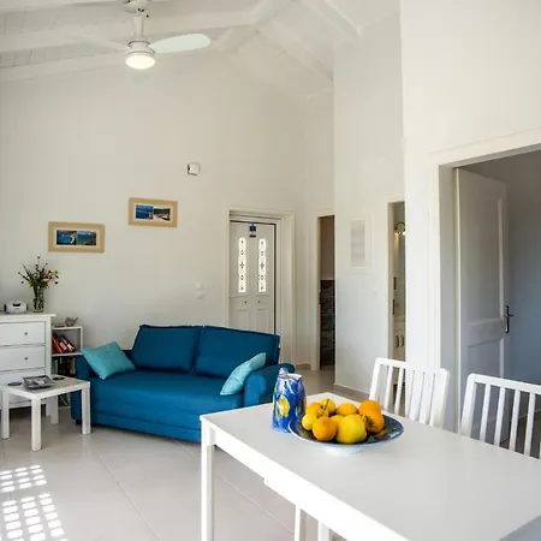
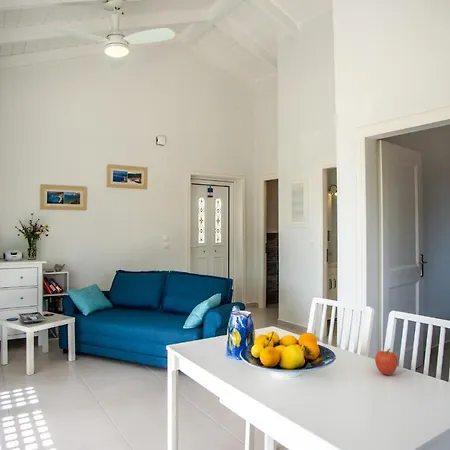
+ apple (386, 361)
